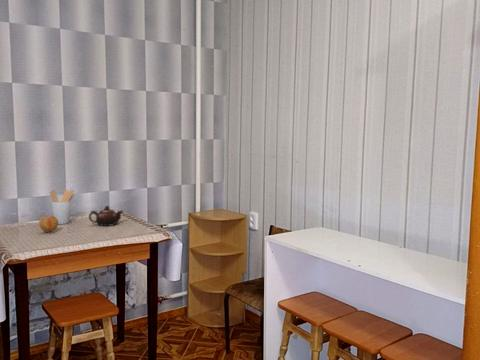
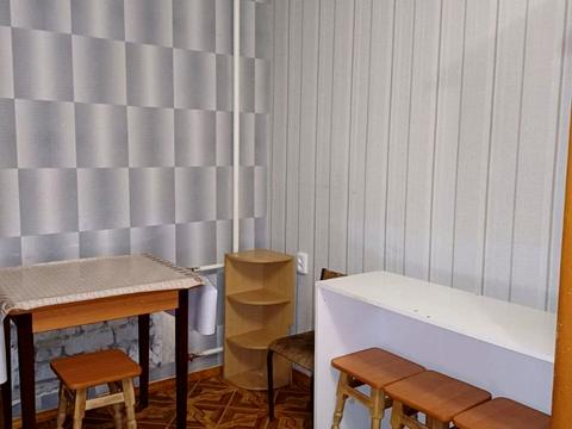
- teapot (106, 215)
- fruit (48, 224)
- utensil holder (63, 205)
